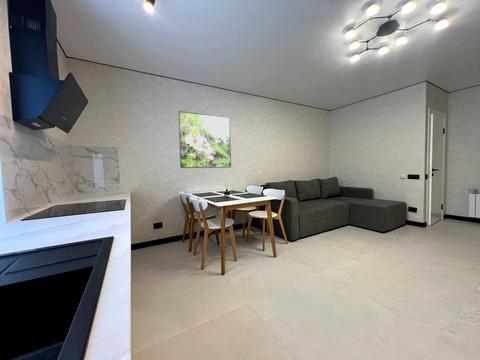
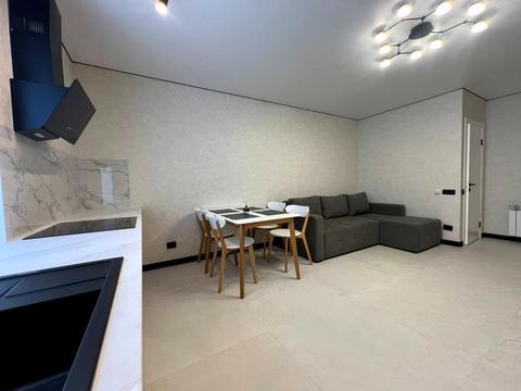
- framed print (206, 141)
